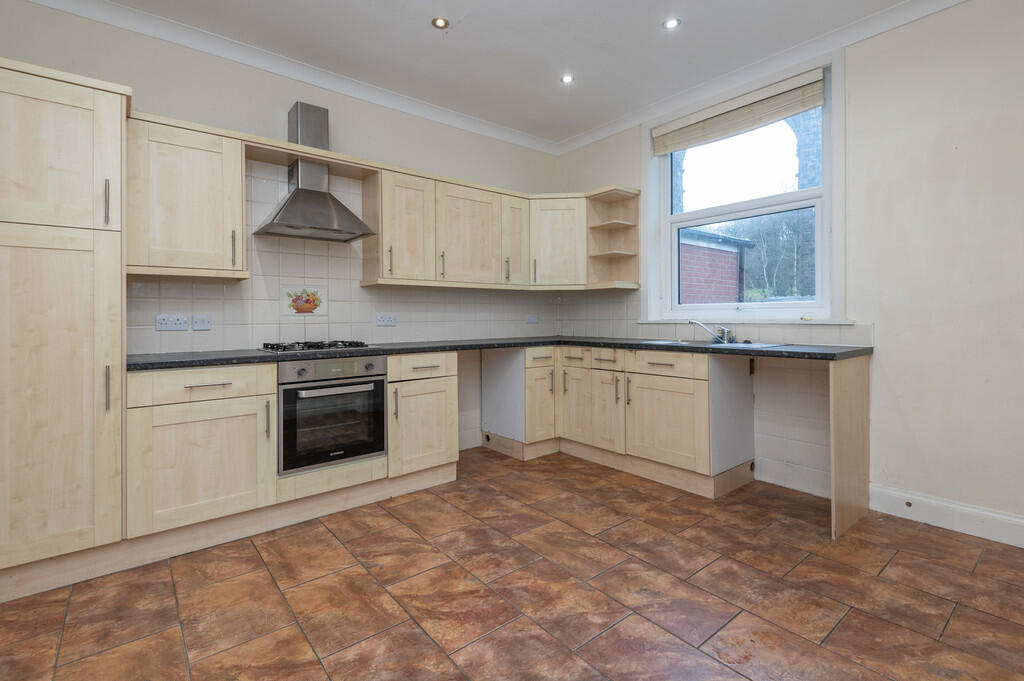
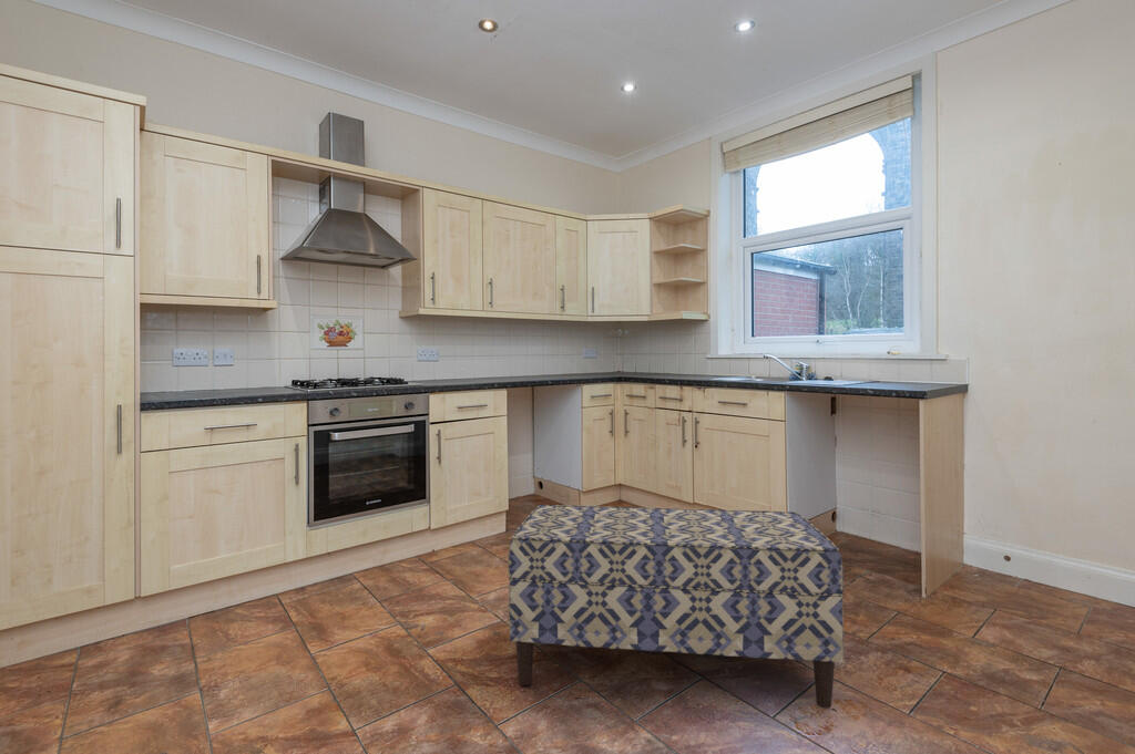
+ bench (666, 592)
